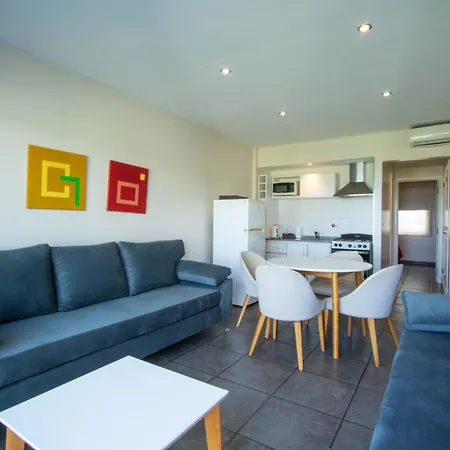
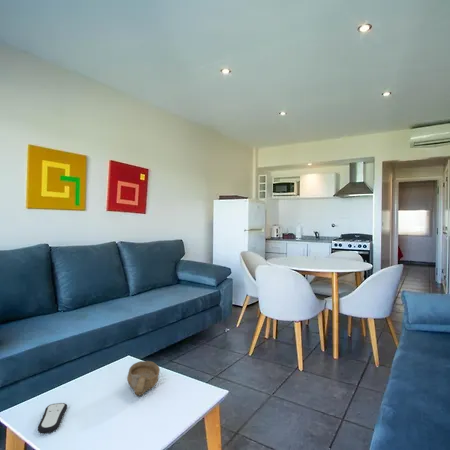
+ remote control (52, 417)
+ bowl (143, 378)
